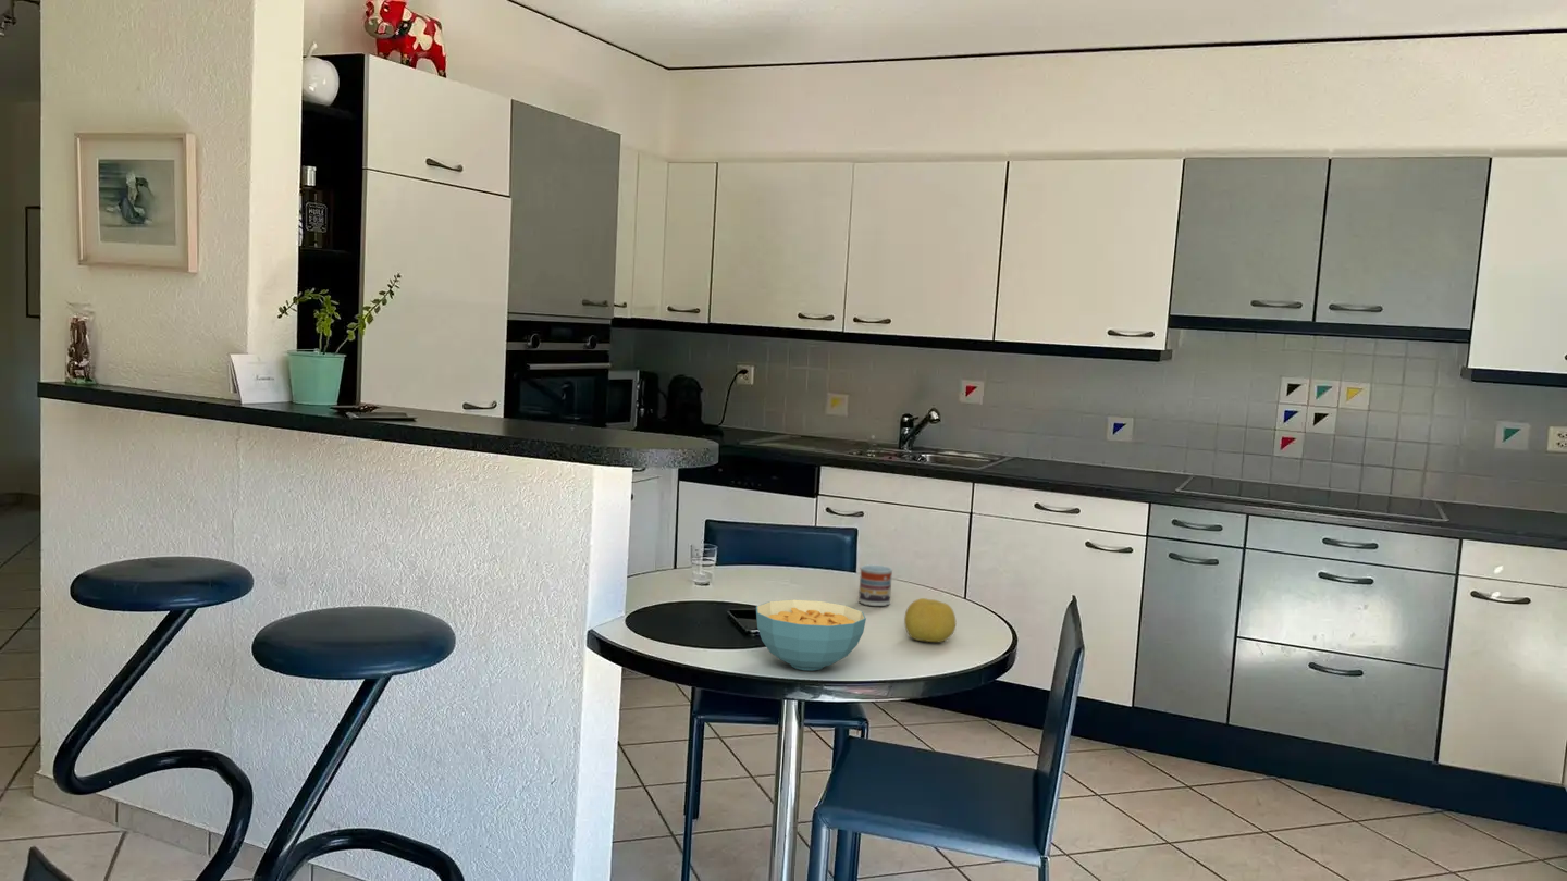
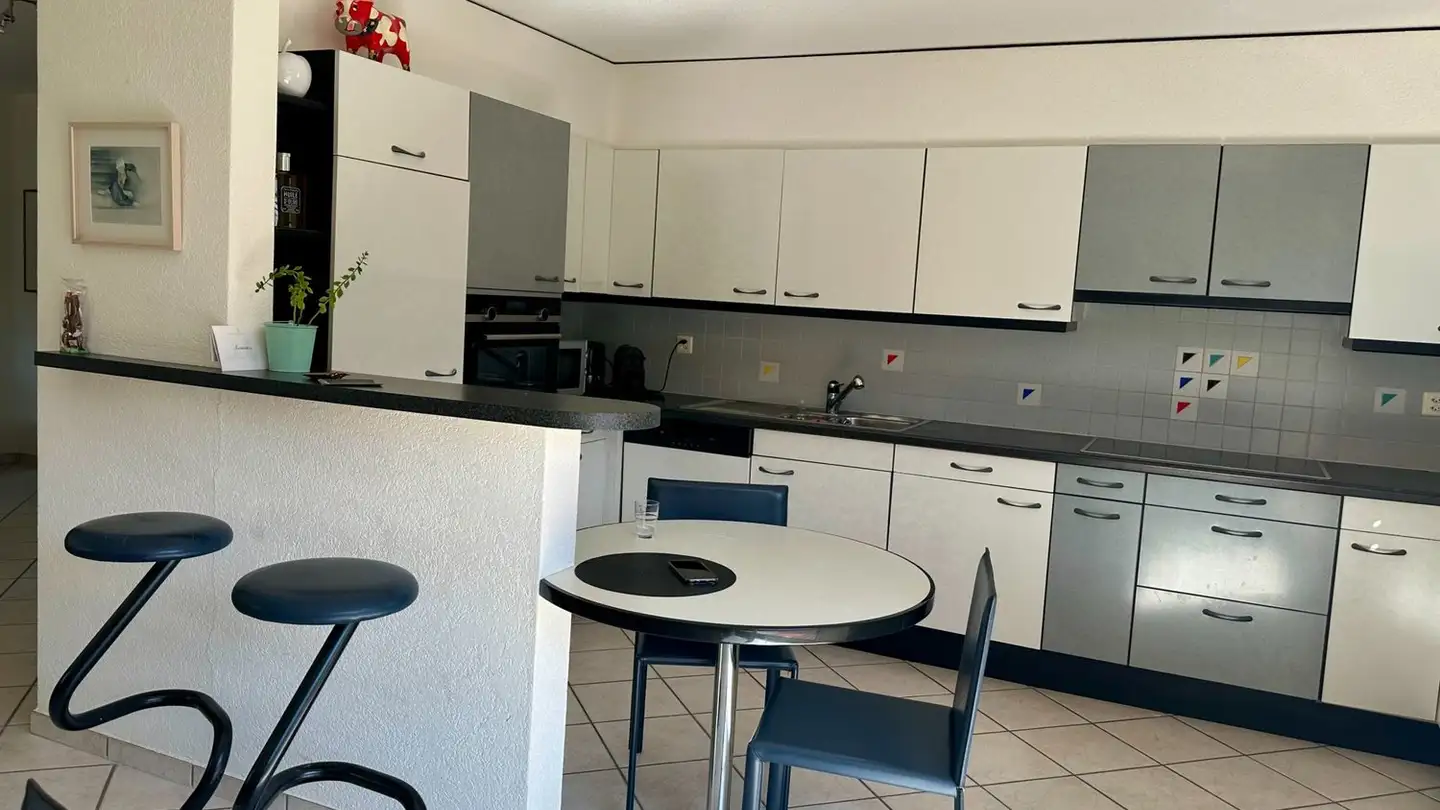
- cereal bowl (809, 638)
- fruit (929, 620)
- cup (875, 584)
